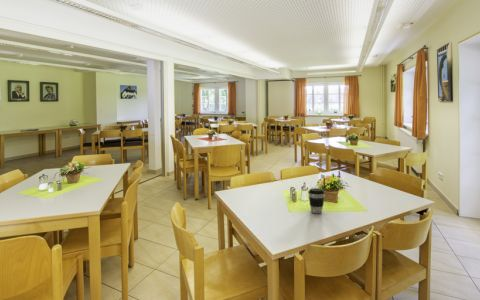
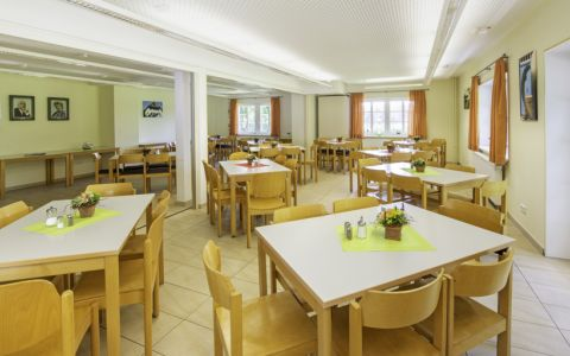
- coffee cup (316, 200)
